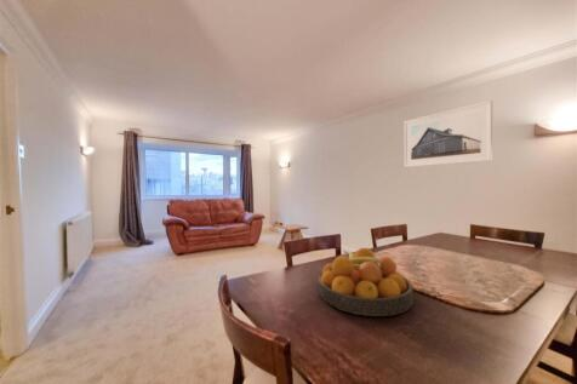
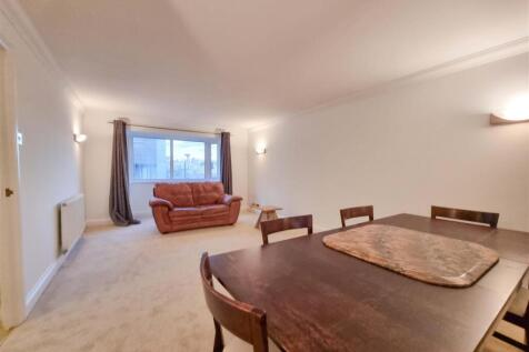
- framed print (441, 138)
- fruit bowl (362, 273)
